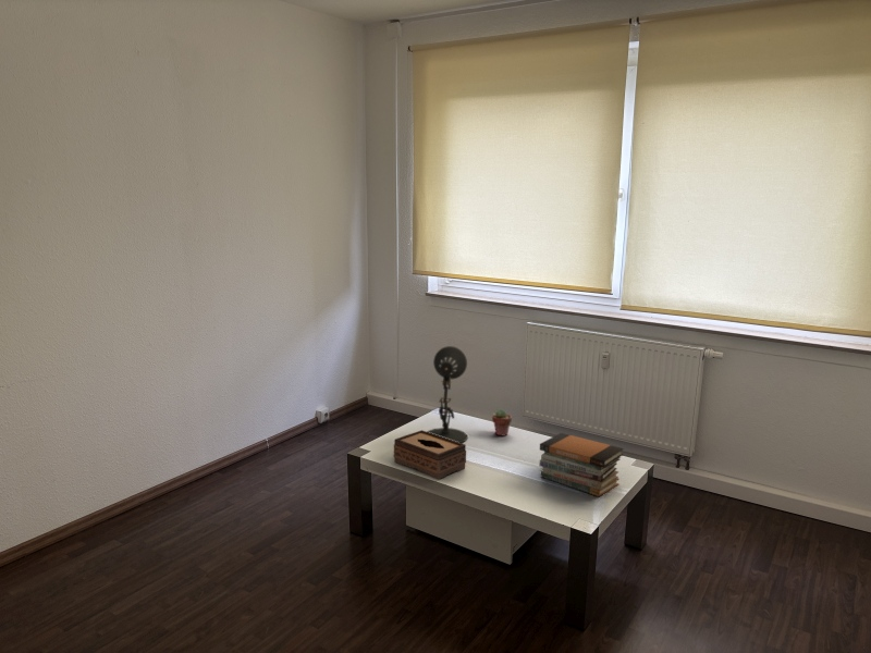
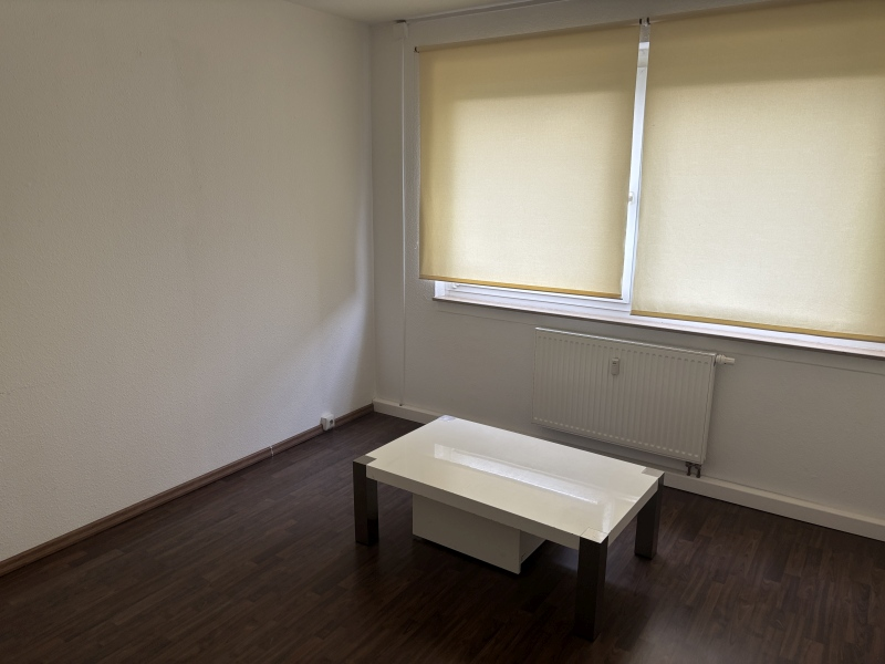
- tissue box (429, 453)
- desk lamp (446, 394)
- book stack (579, 463)
- potted succulent (501, 421)
